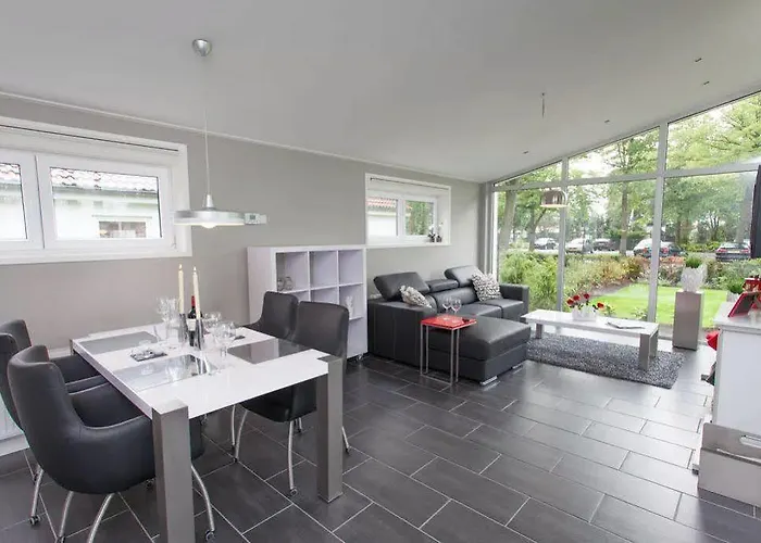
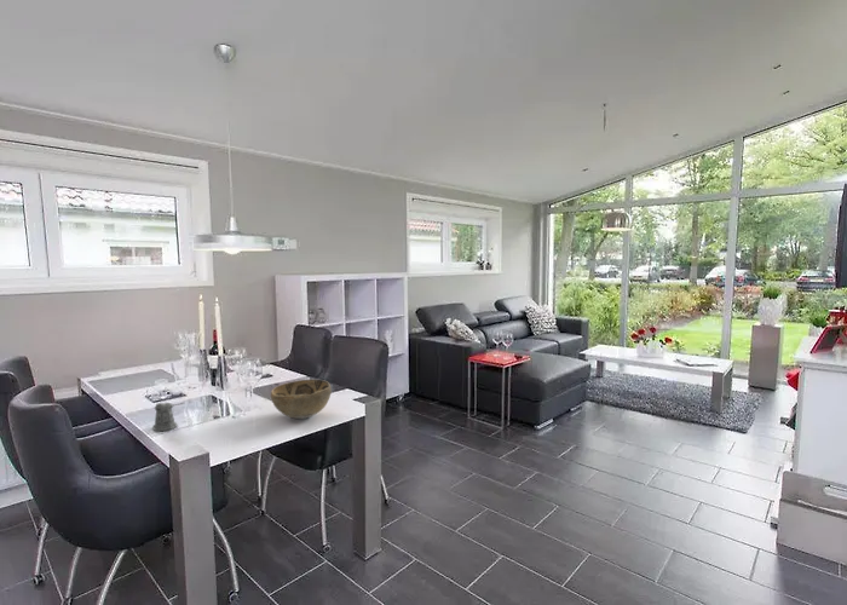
+ decorative bowl (301, 401)
+ pepper shaker (166, 414)
